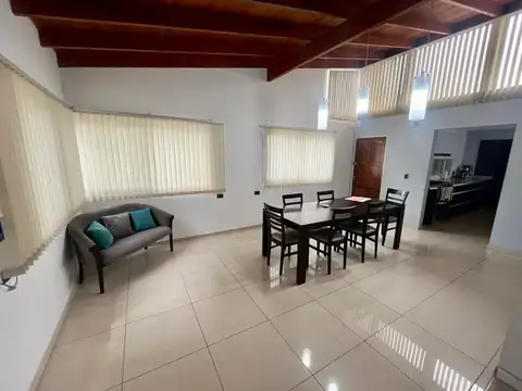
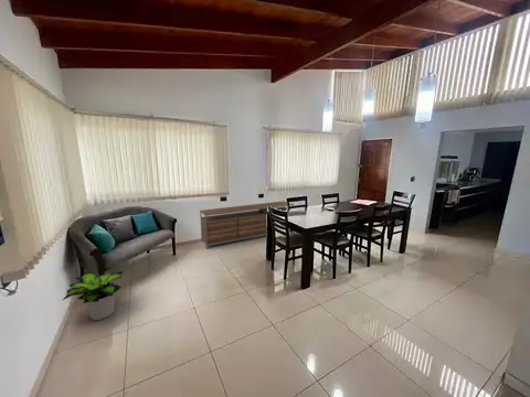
+ potted plant (97, 296)
+ credenza (250, 222)
